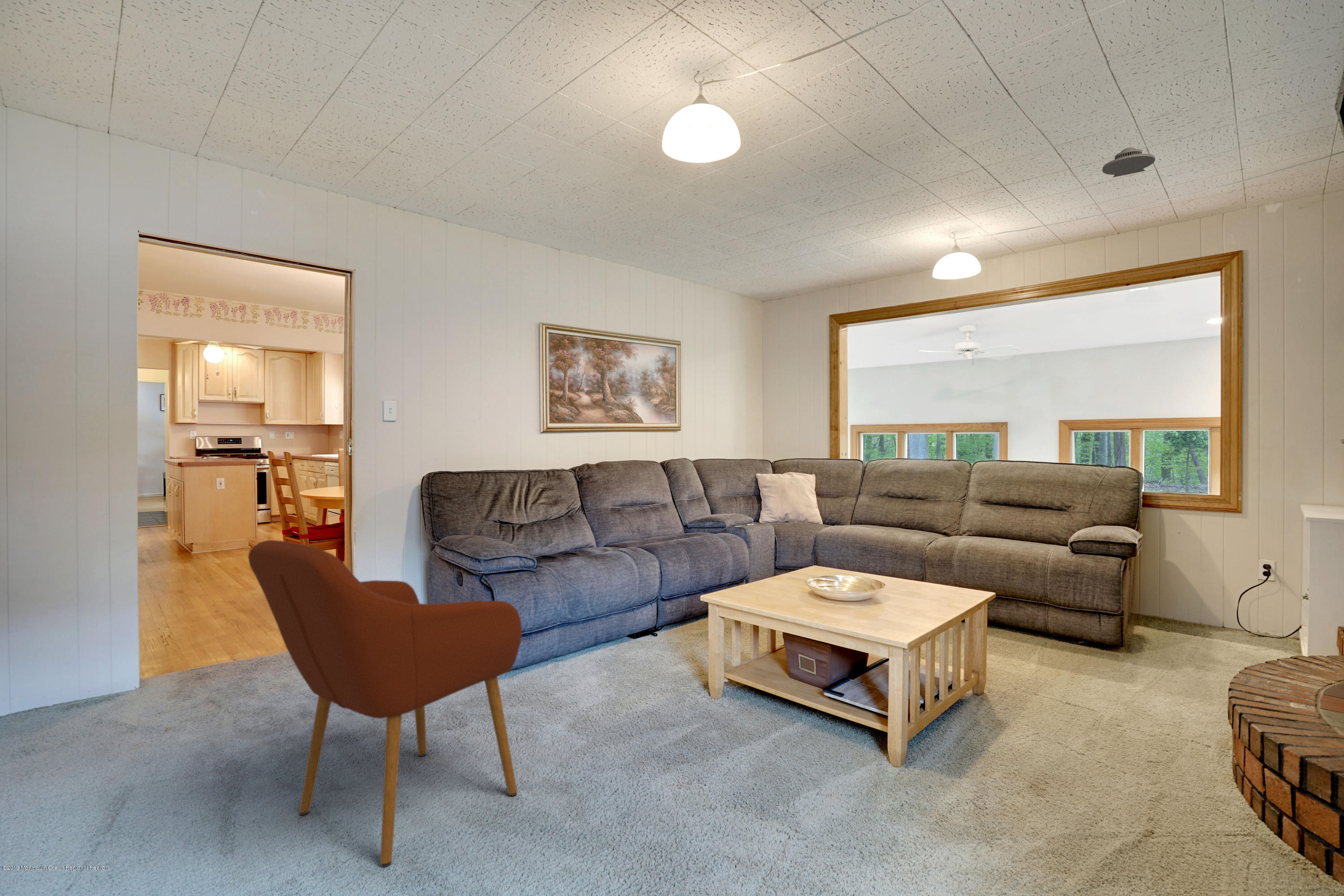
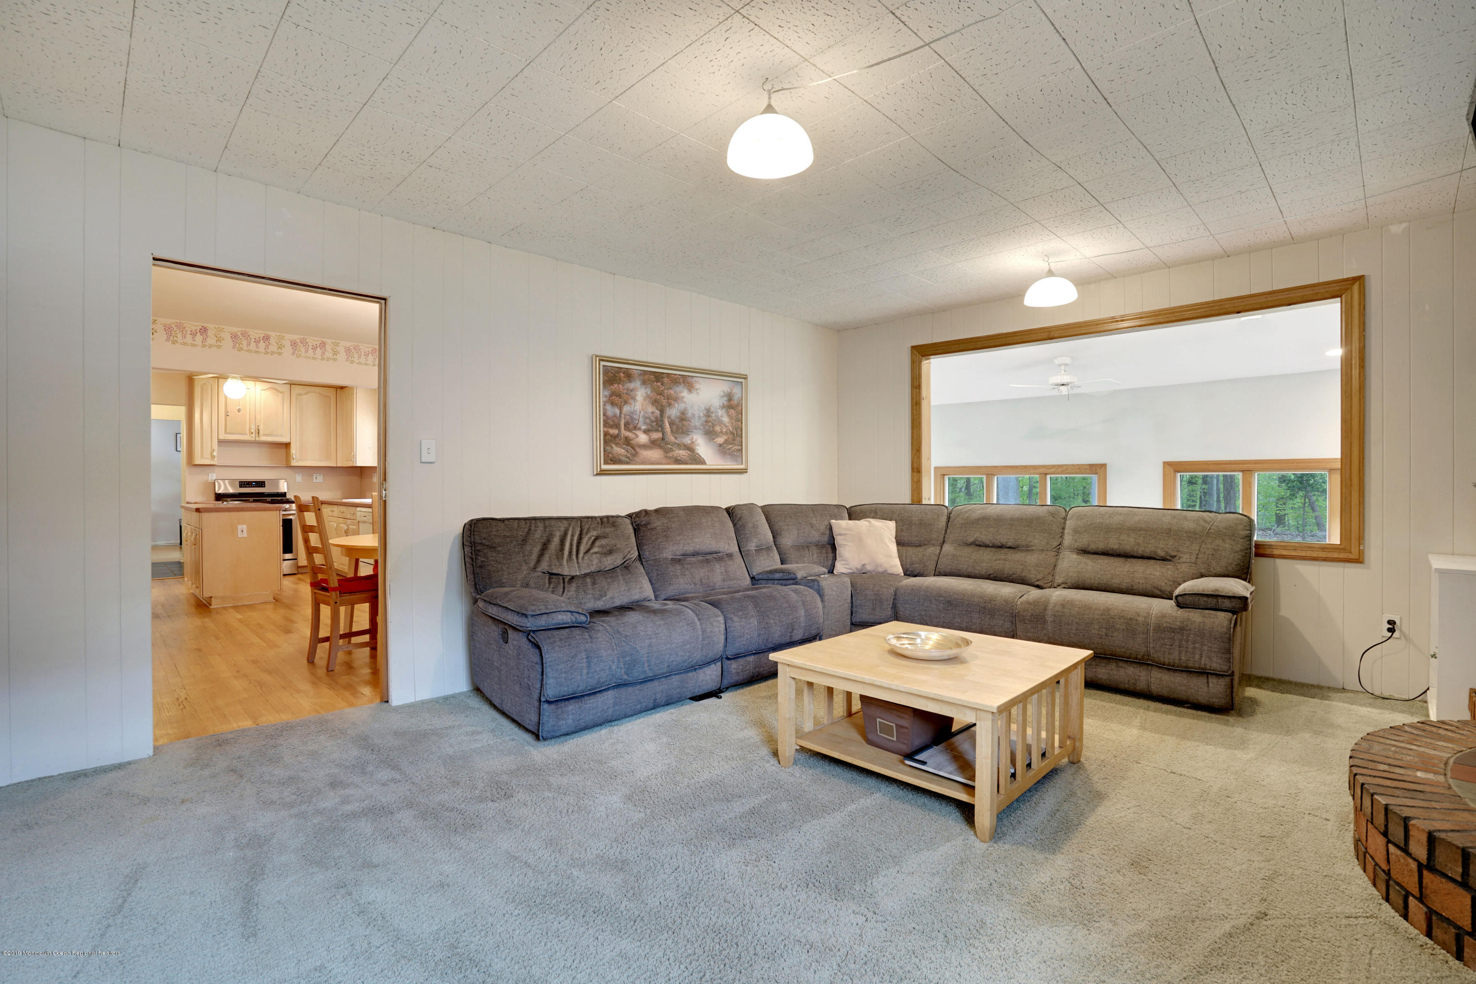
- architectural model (1128, 157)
- armchair (389, 671)
